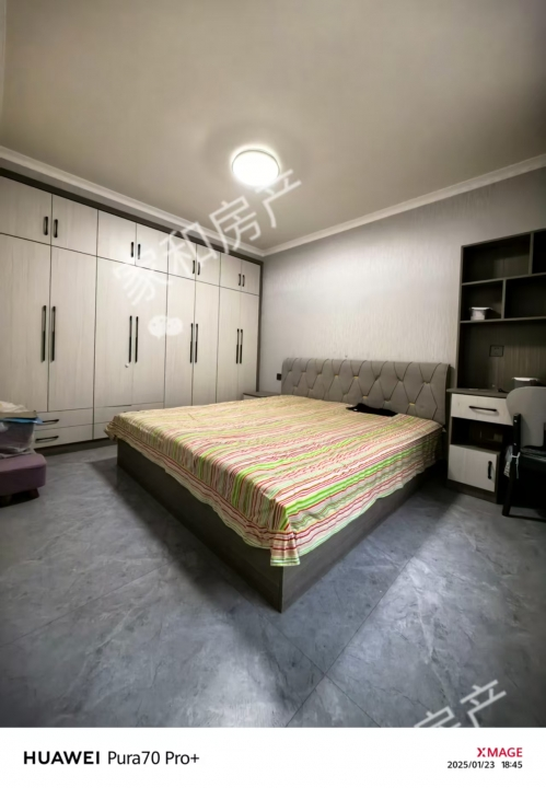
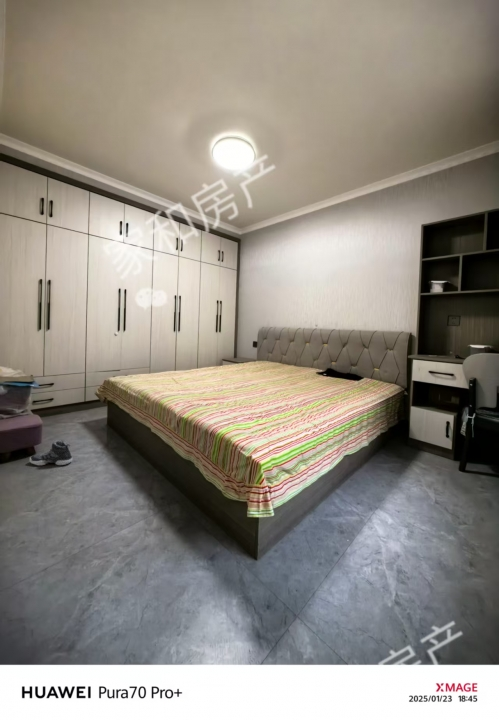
+ sneaker (51, 451)
